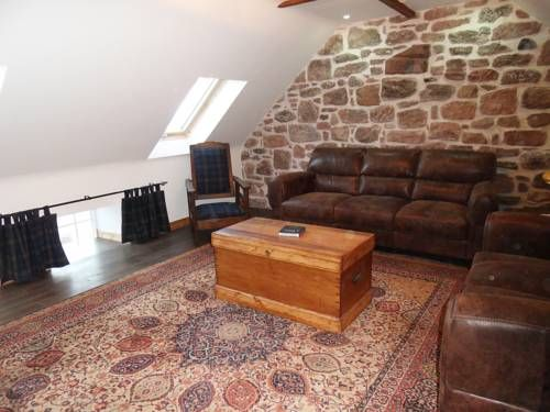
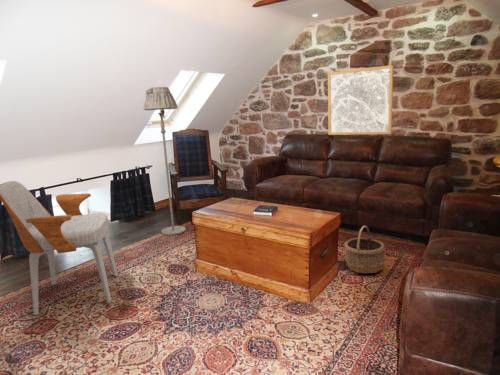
+ wicker basket (364, 247)
+ armchair (61, 239)
+ floor lamp (166, 162)
+ wall art (358, 102)
